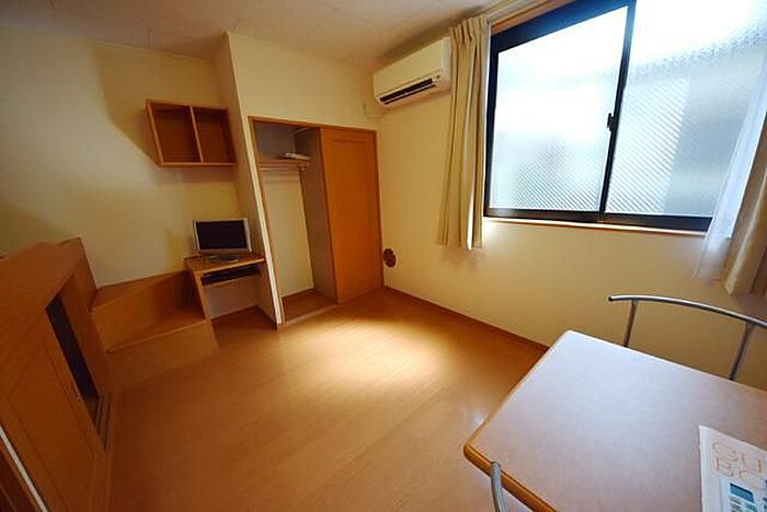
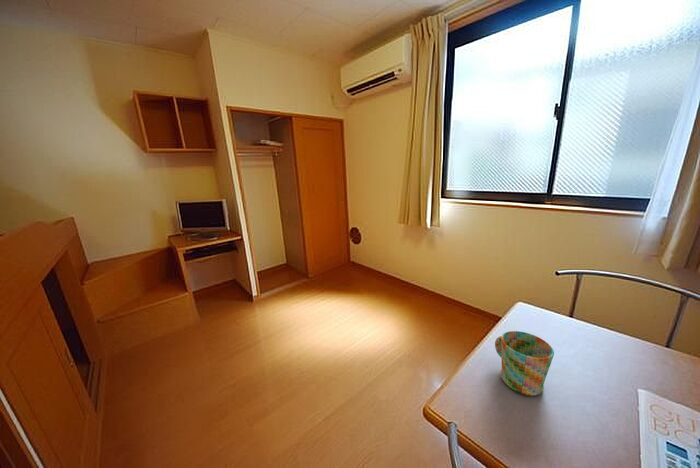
+ mug (518, 358)
